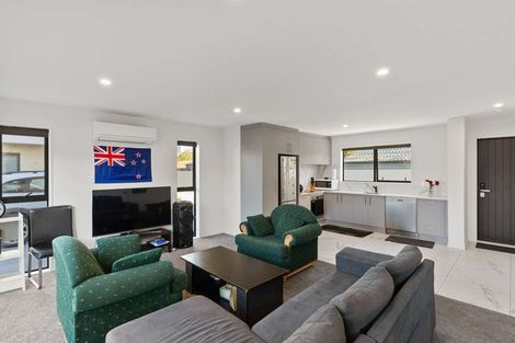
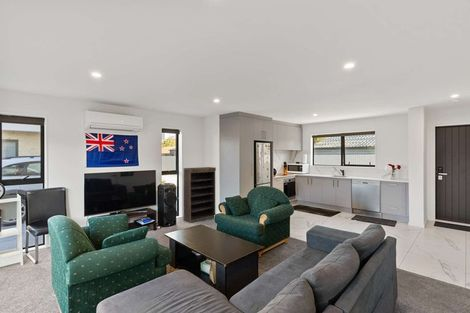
+ bookshelf (200, 193)
